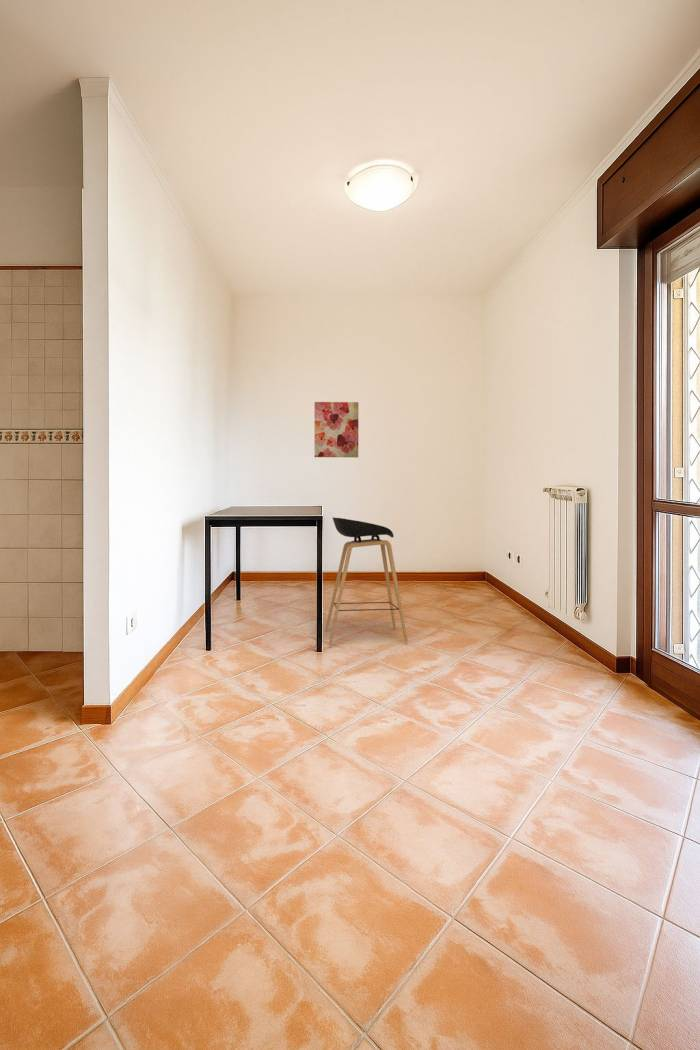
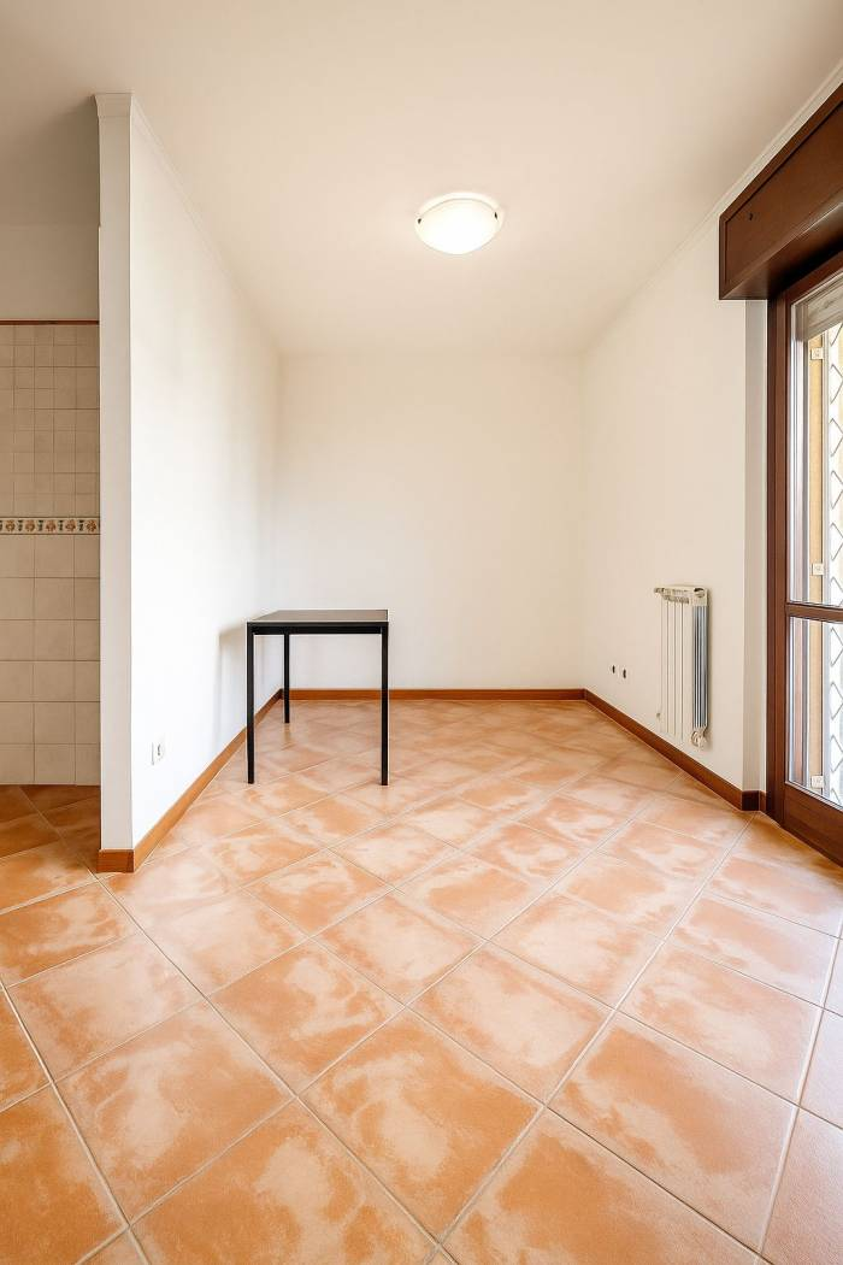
- wall art (336, 429)
- stool (346, 573)
